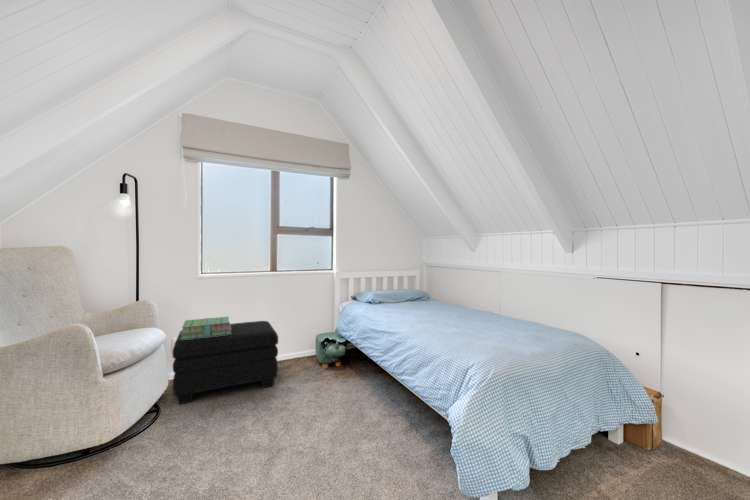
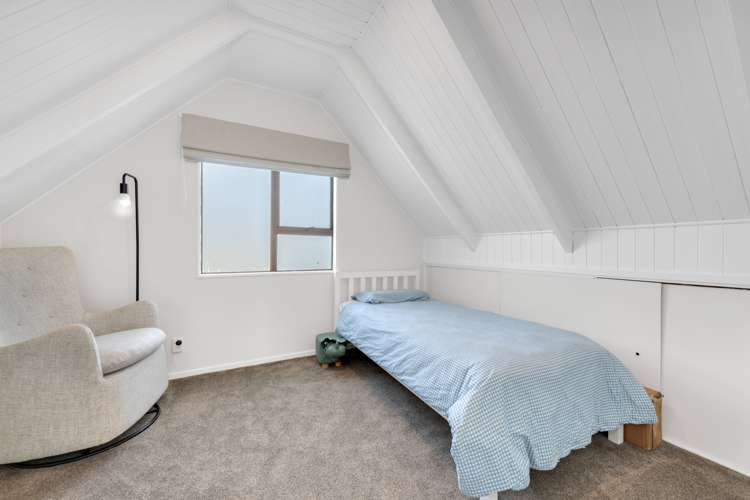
- stack of books (206, 326)
- ottoman (228, 356)
